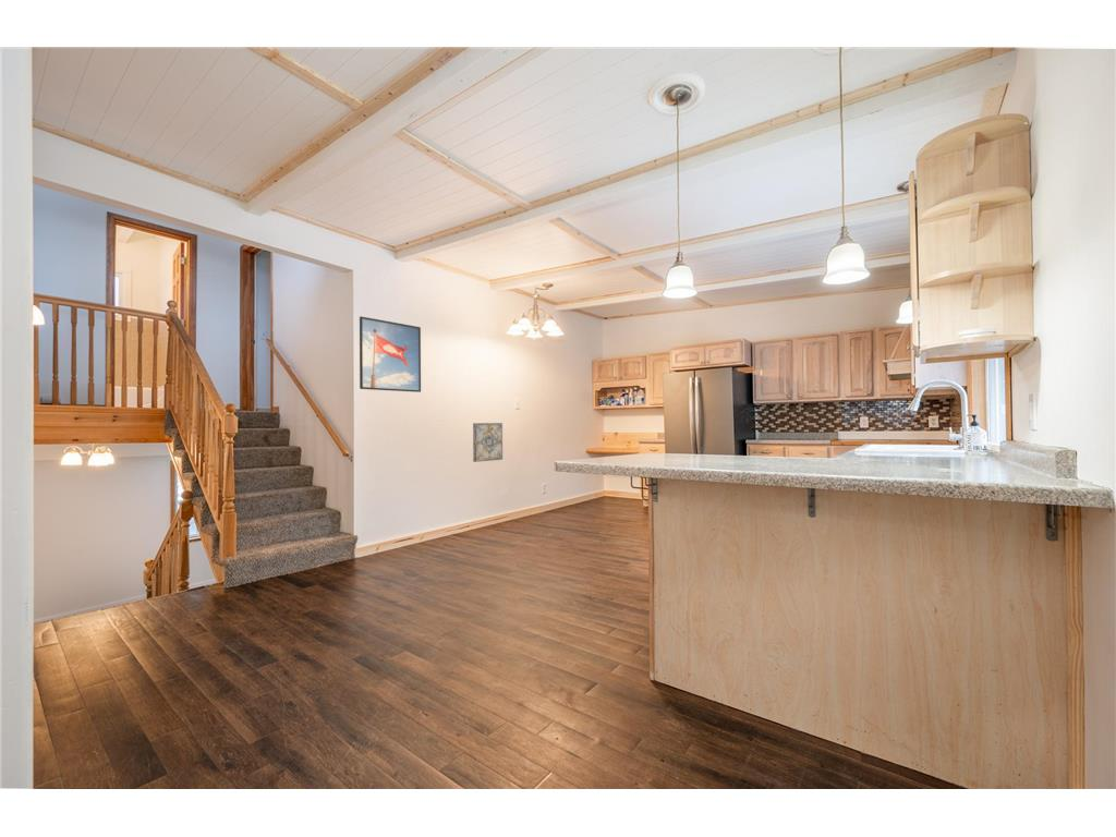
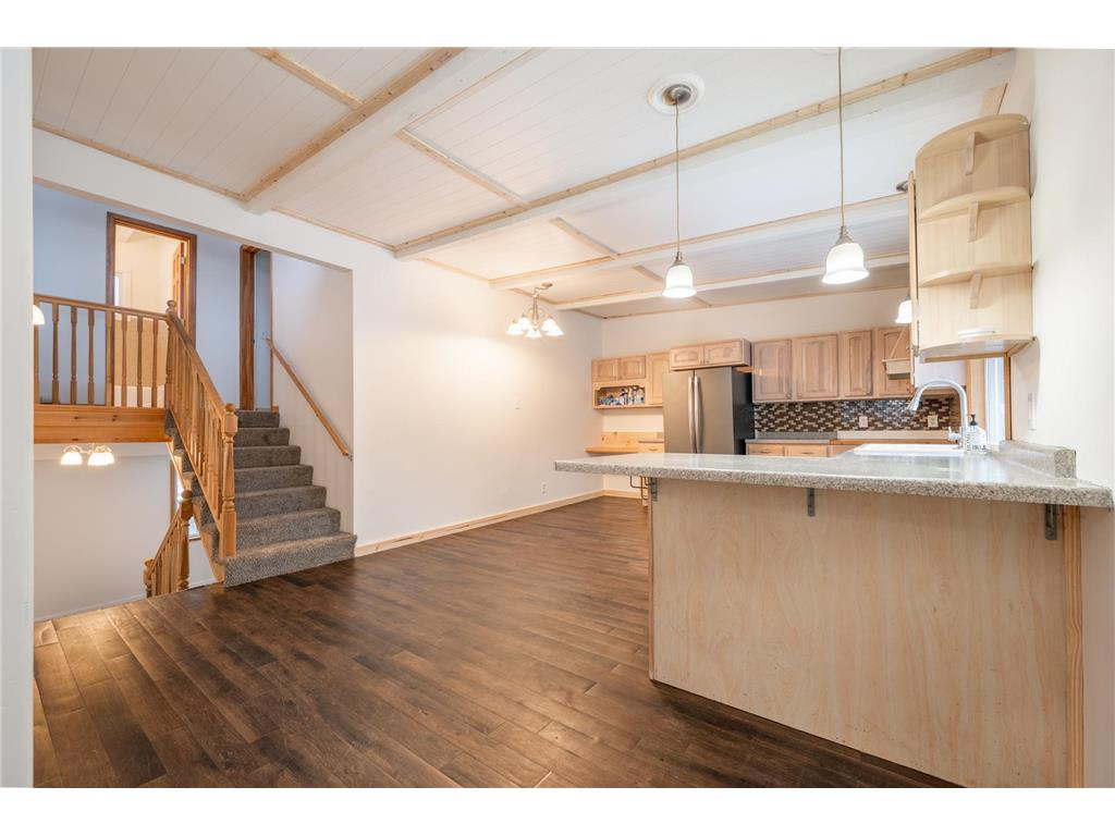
- wall art (488, 441)
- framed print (391, 355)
